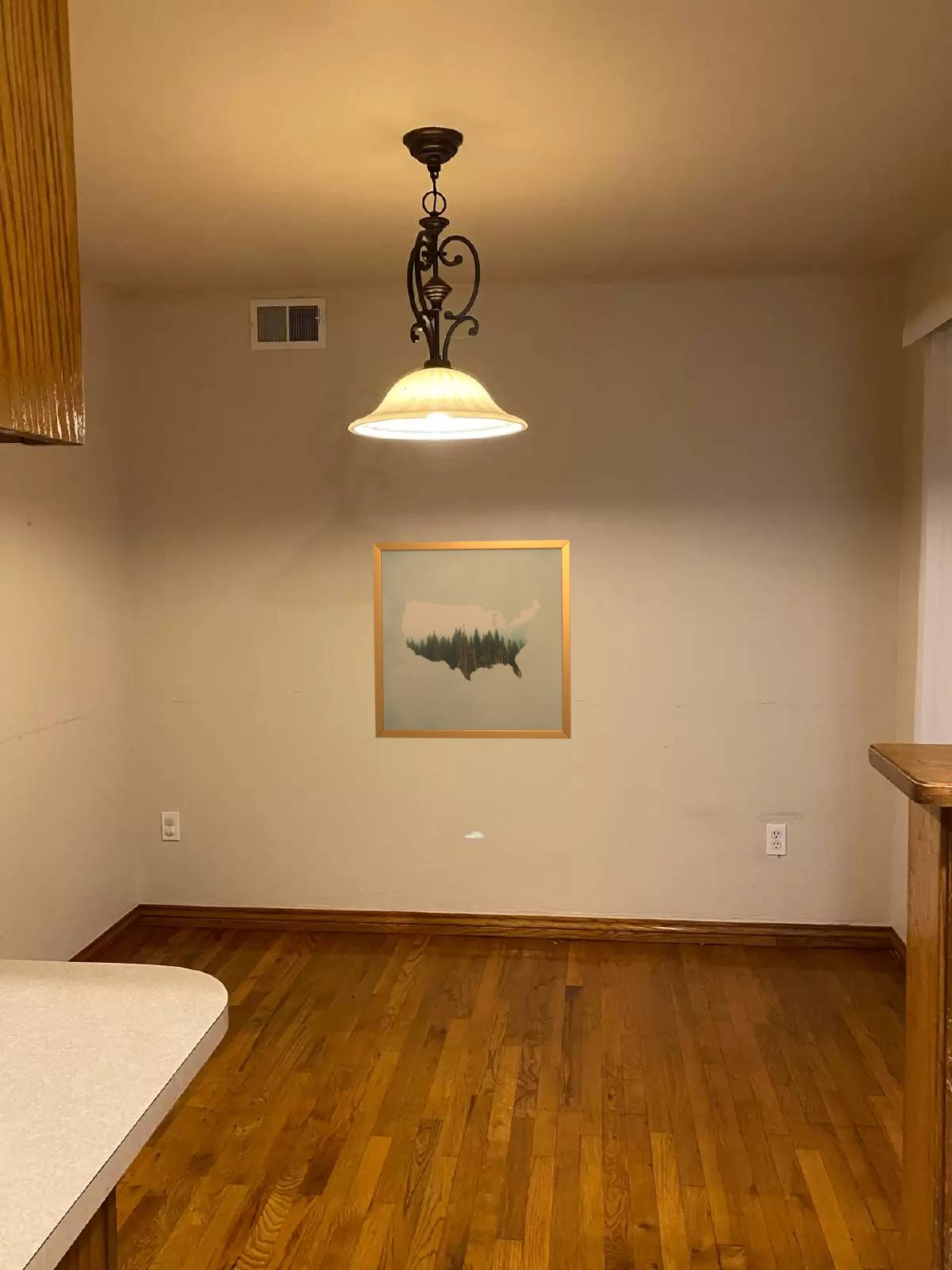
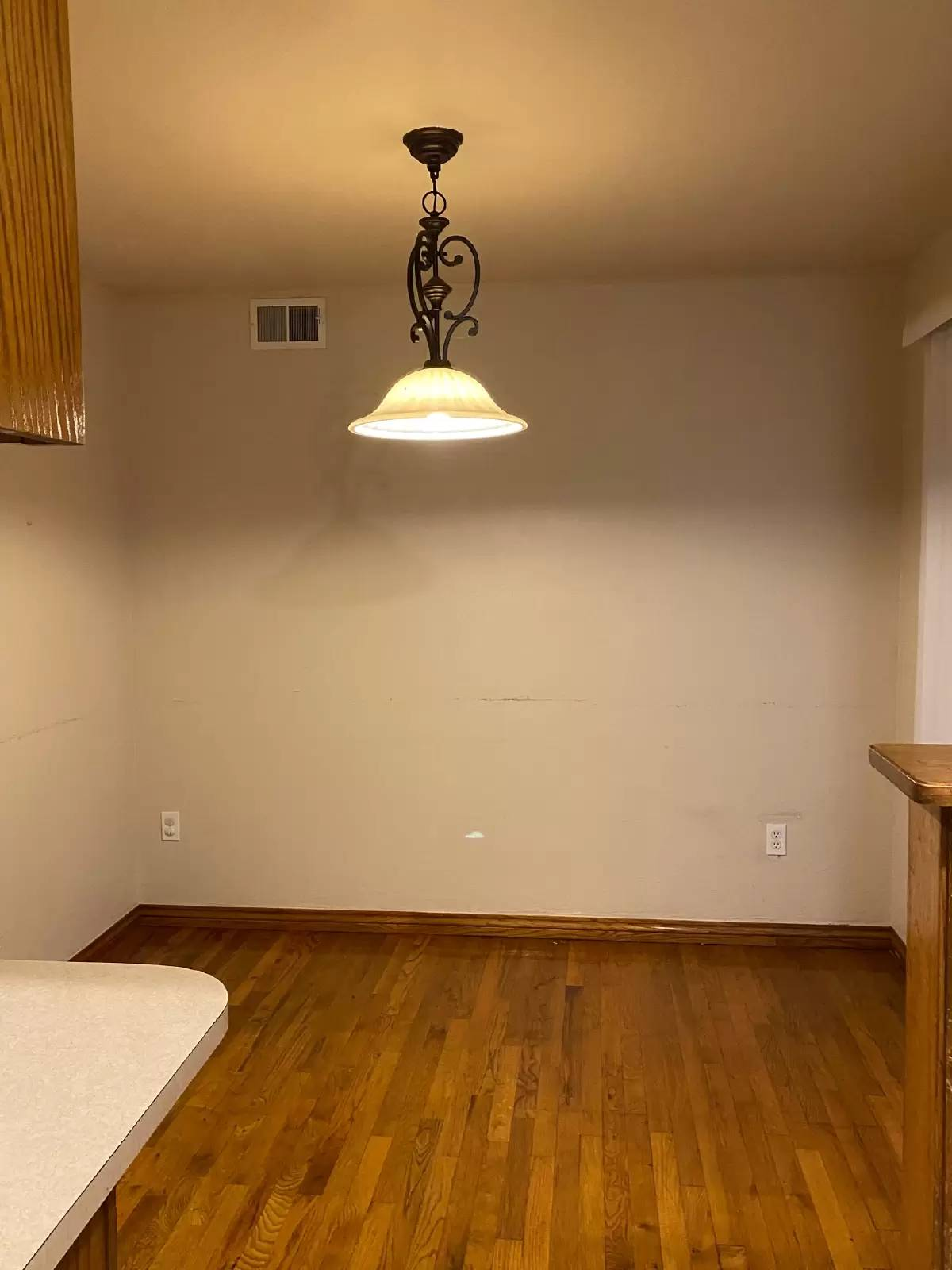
- wall art (471, 640)
